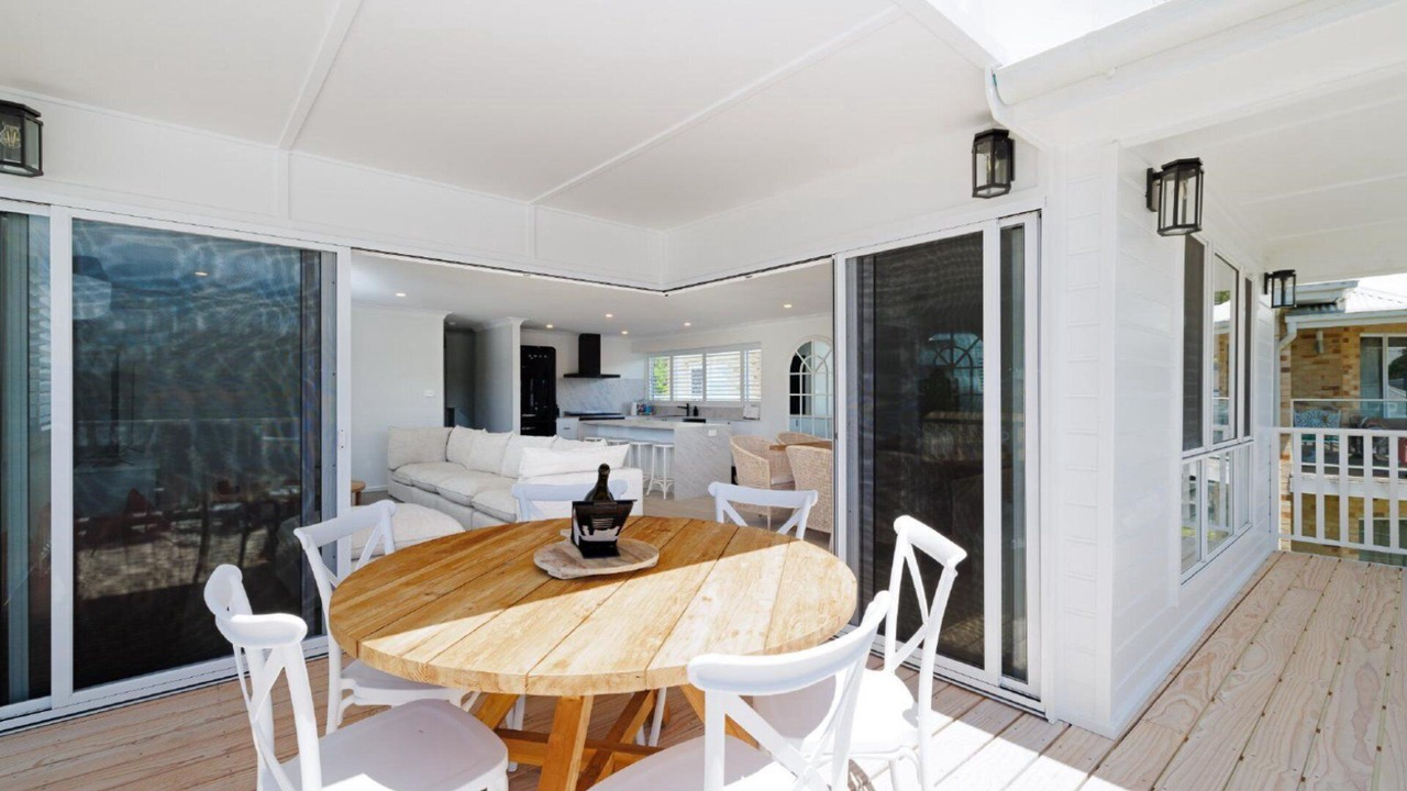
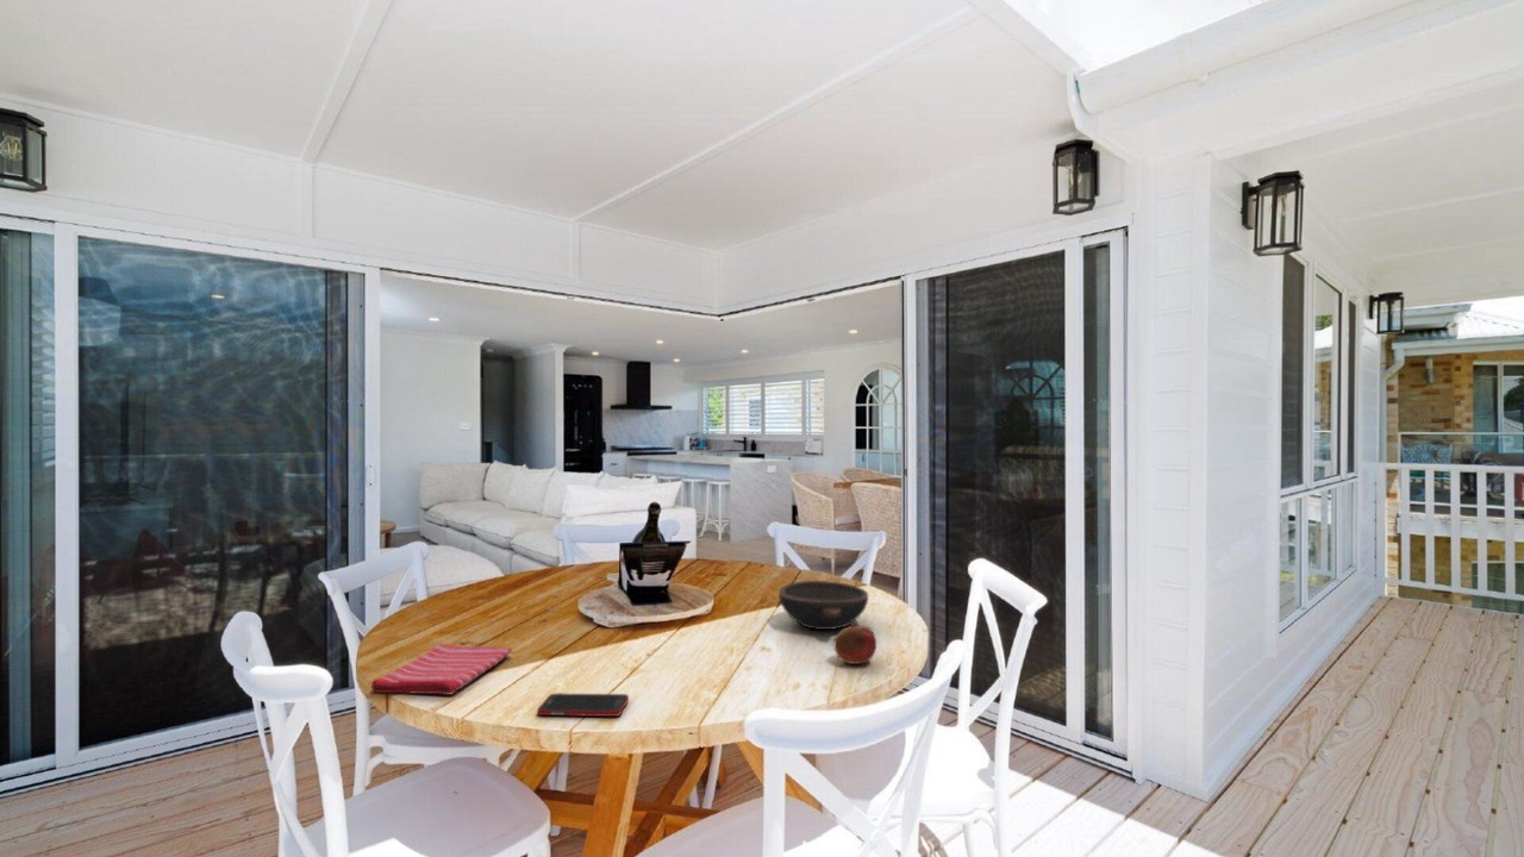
+ dish towel (445, 667)
+ bowl (823, 606)
+ cell phone (583, 705)
+ fruit (855, 643)
